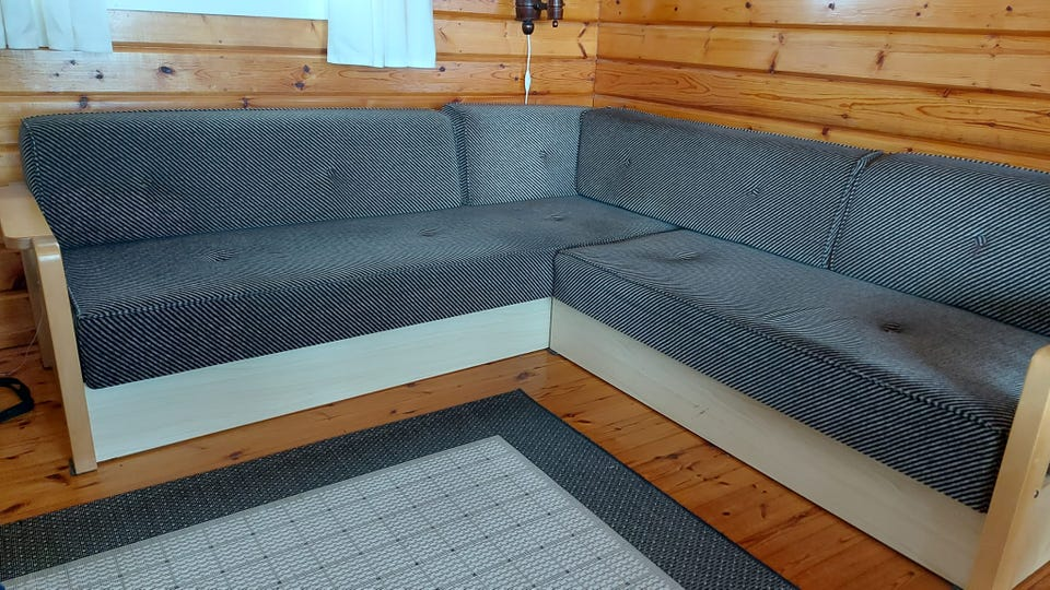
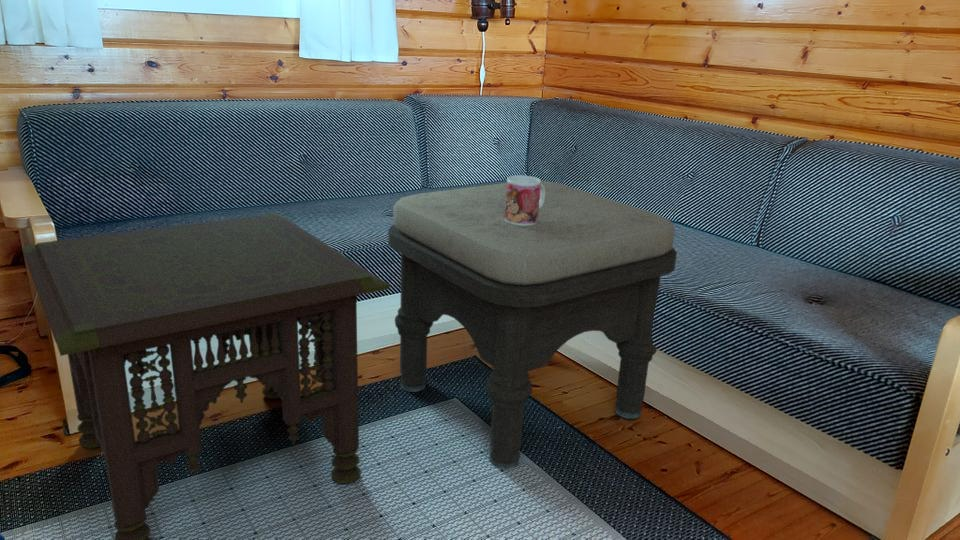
+ side table (208, 364)
+ ottoman (524, 308)
+ mug (528, 198)
